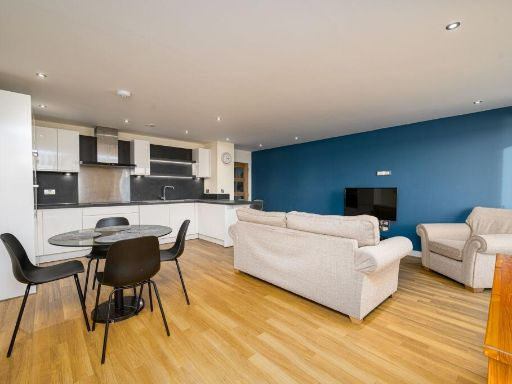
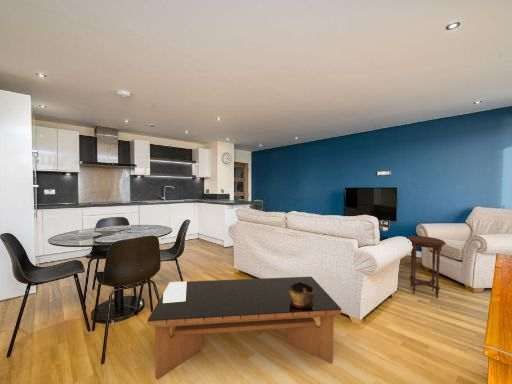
+ coffee table (245, 320)
+ decorative bowl (301, 292)
+ side table (432, 265)
